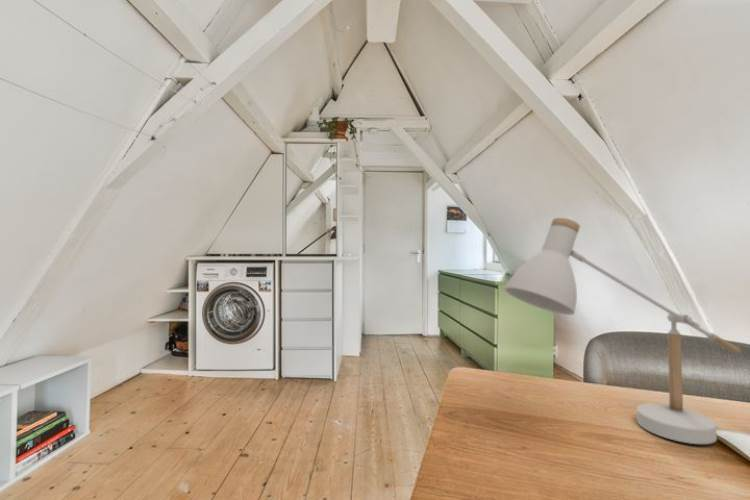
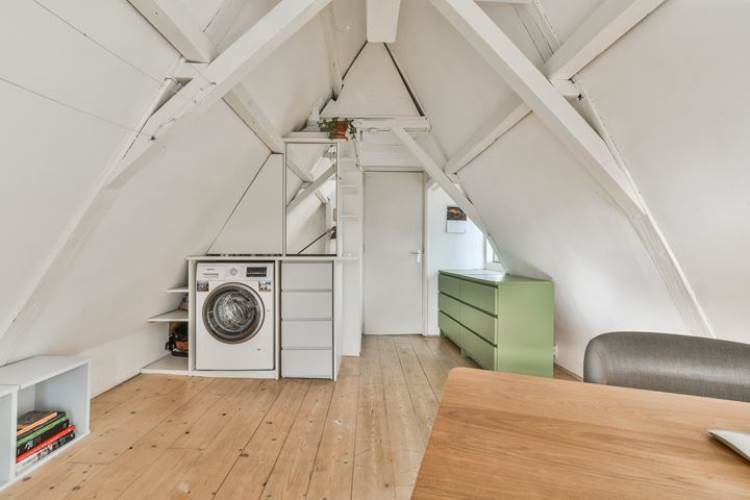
- desk lamp (652, 303)
